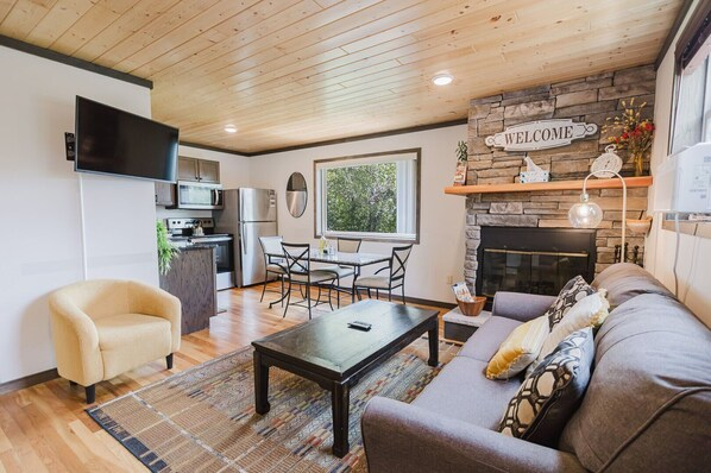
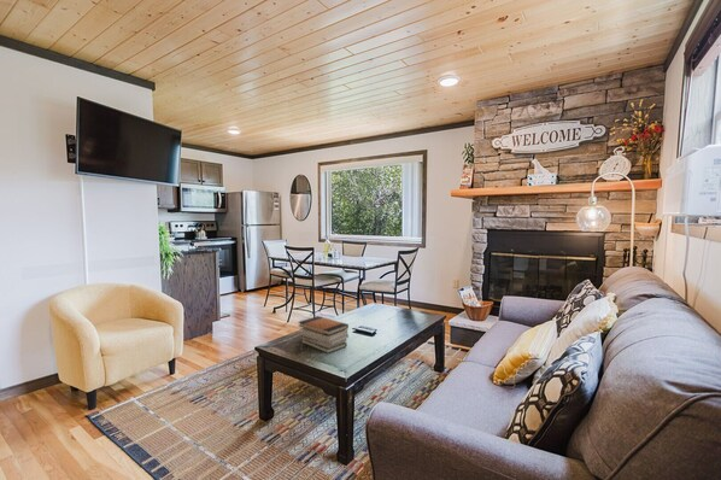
+ book stack (323, 333)
